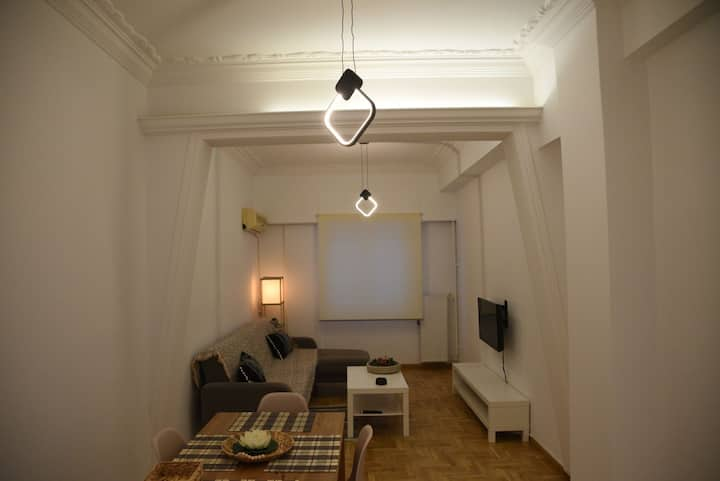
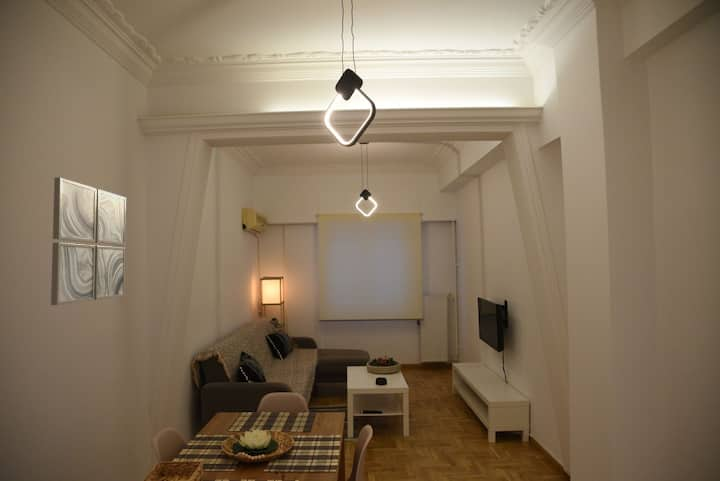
+ wall art (93, 245)
